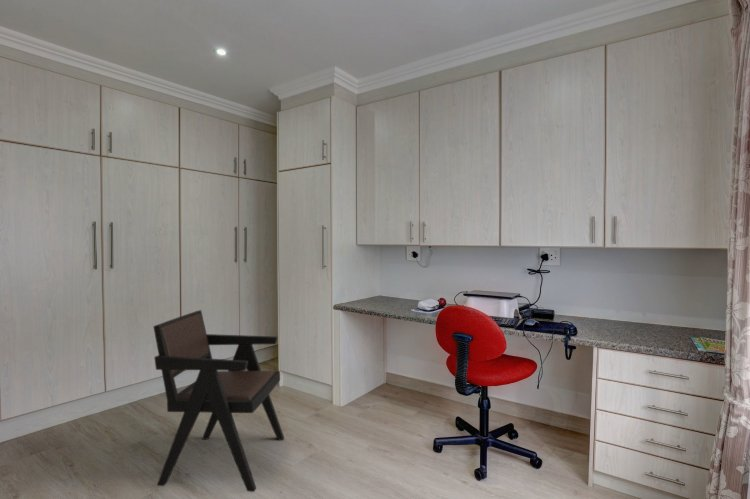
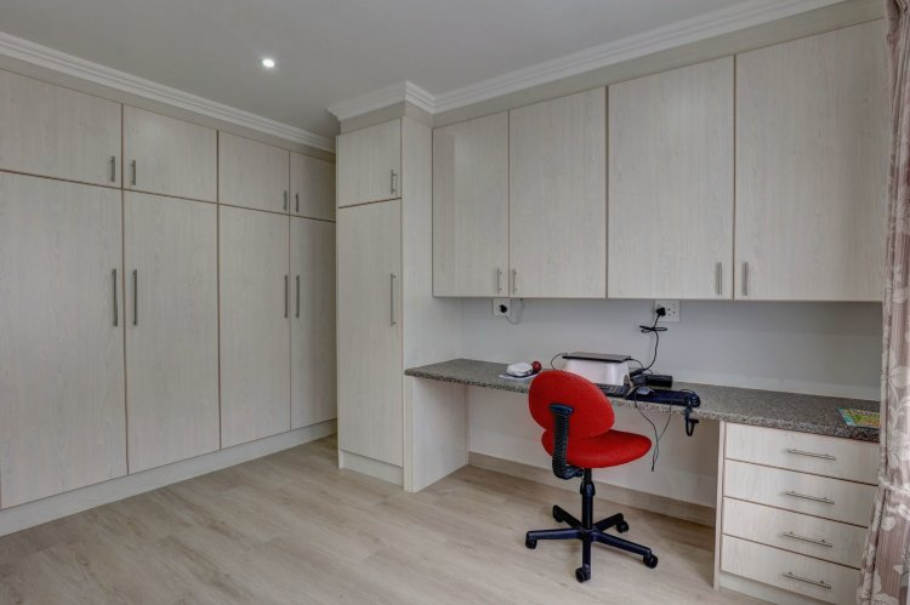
- armchair (223, 389)
